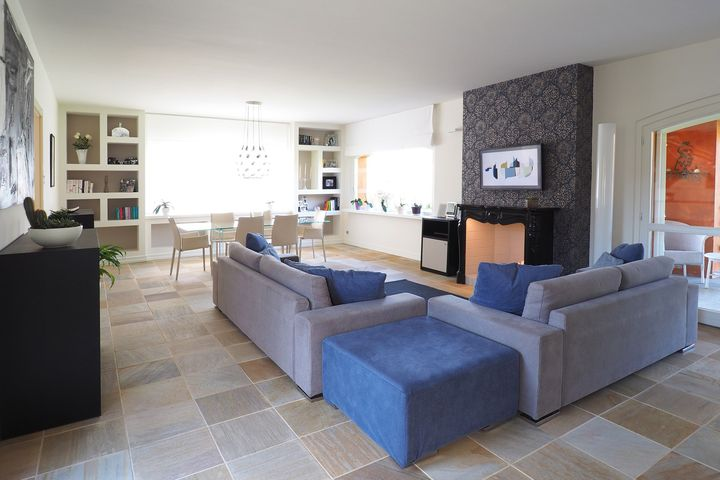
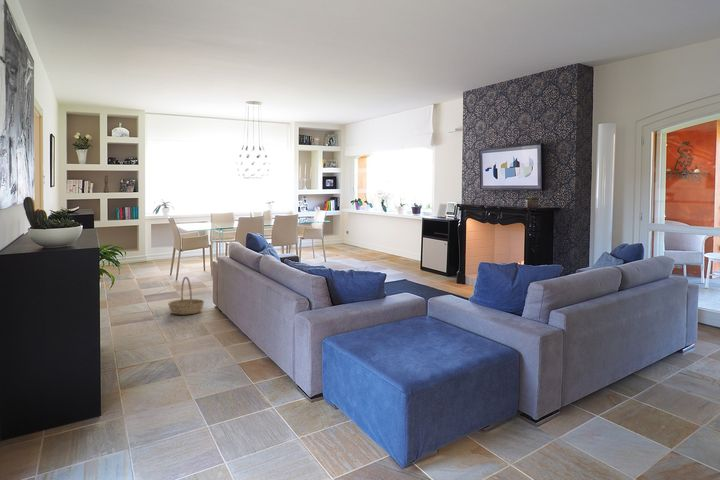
+ basket (182, 294)
